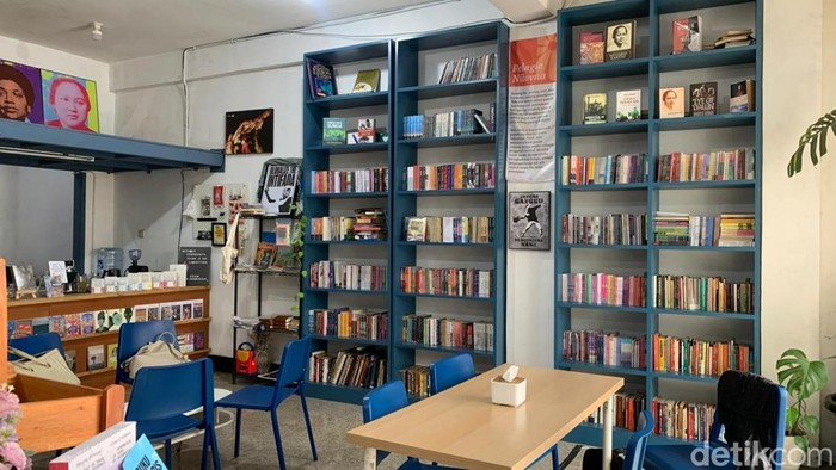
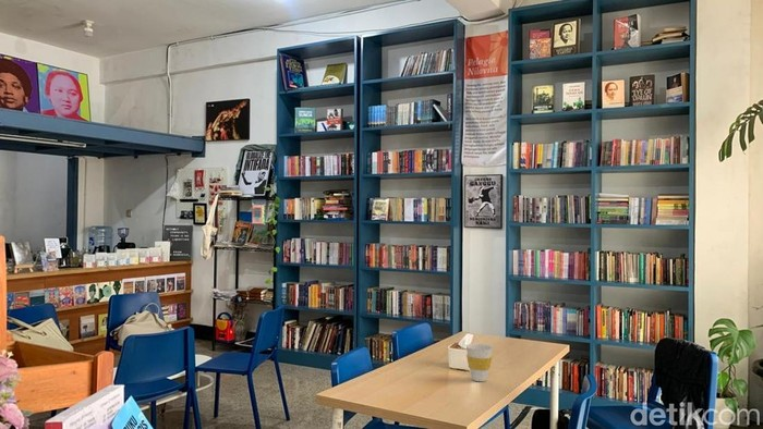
+ cup (479, 363)
